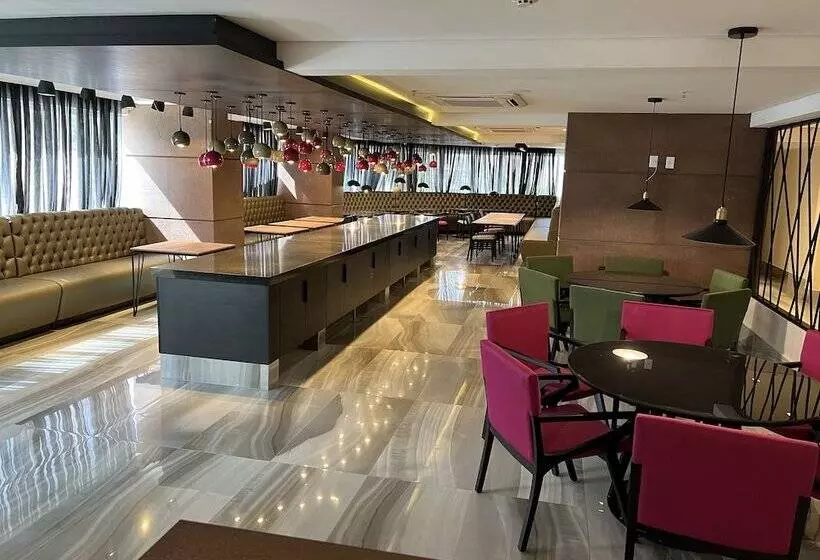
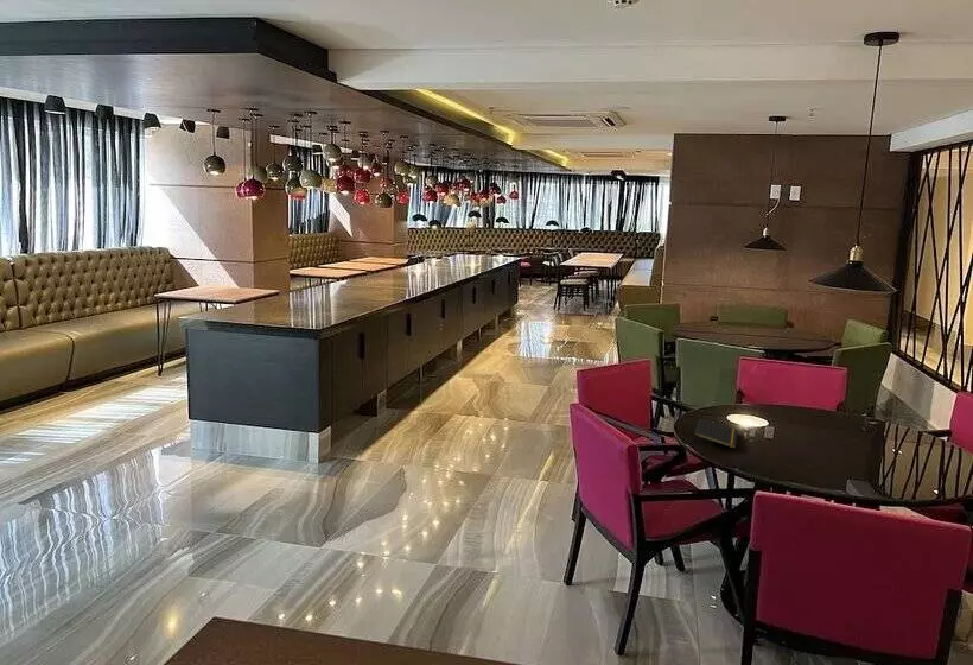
+ notepad (716, 432)
